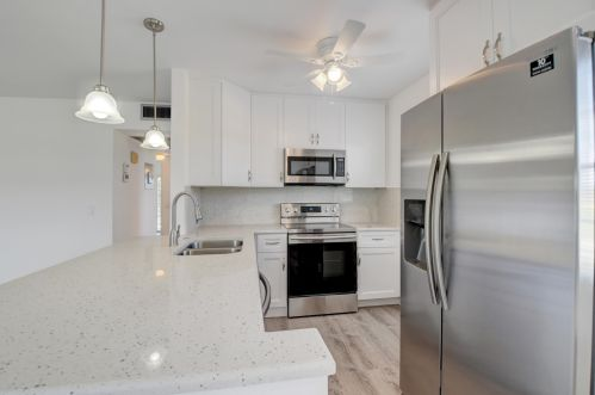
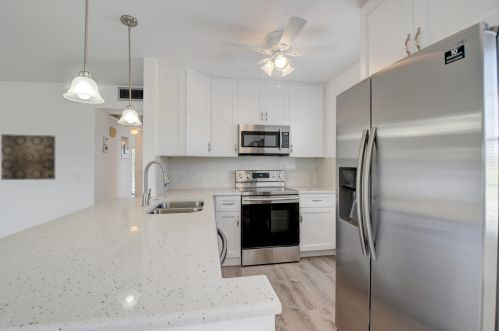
+ wall art (29, 157)
